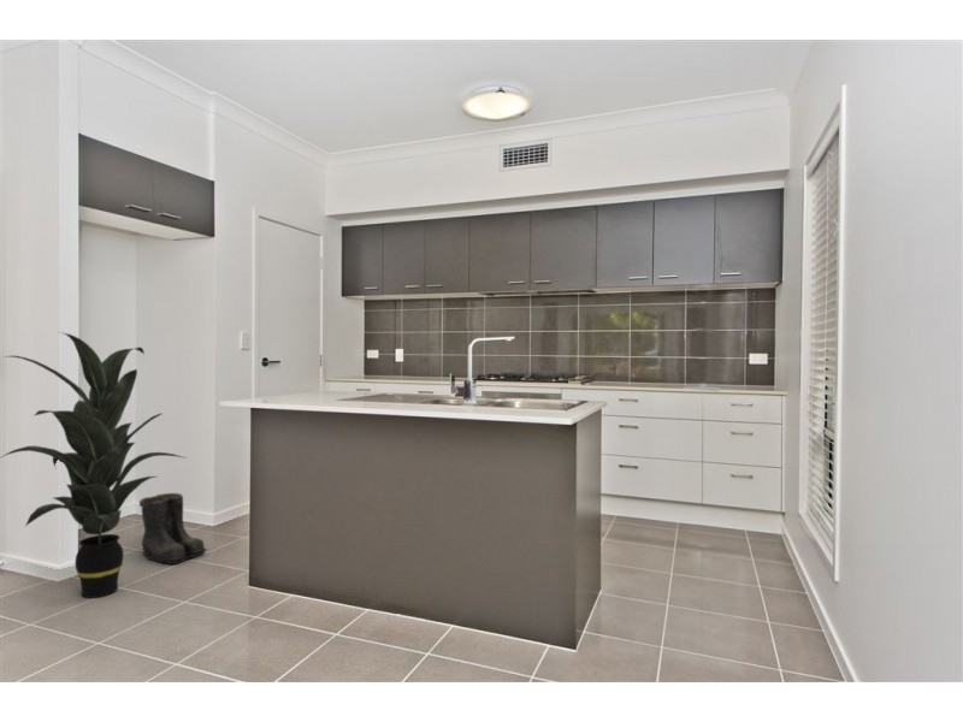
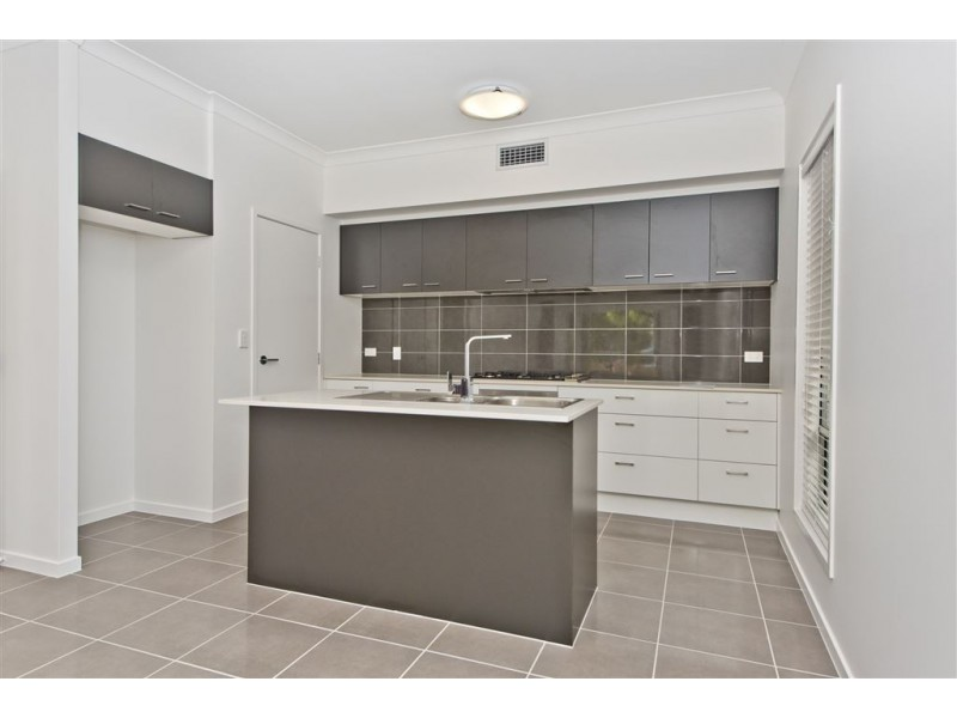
- indoor plant (85, 463)
- boots (171, 526)
